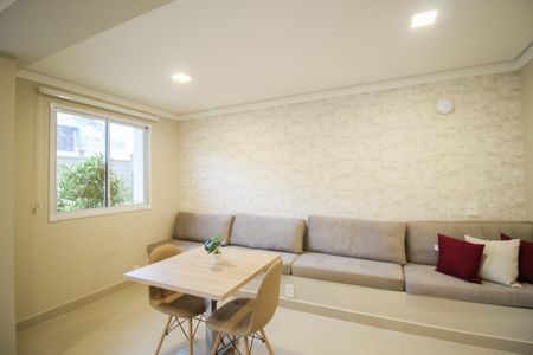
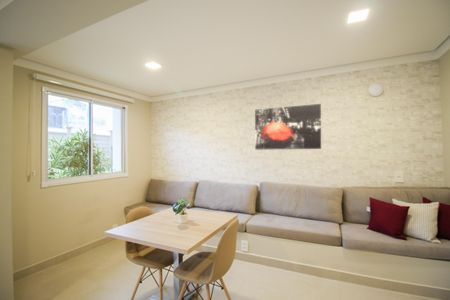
+ wall art (286, 128)
